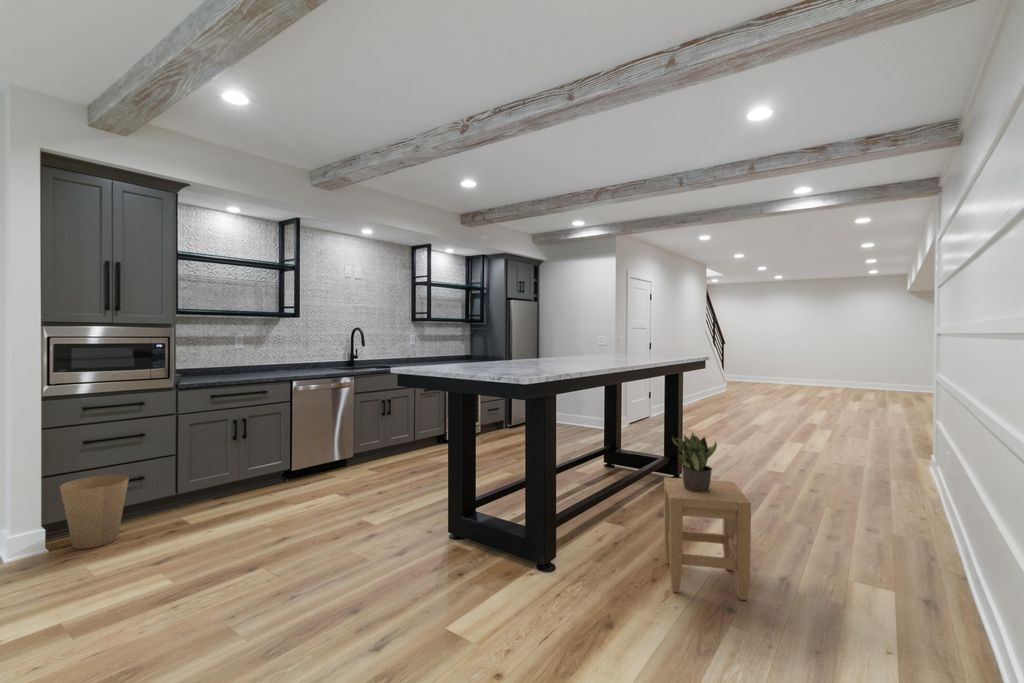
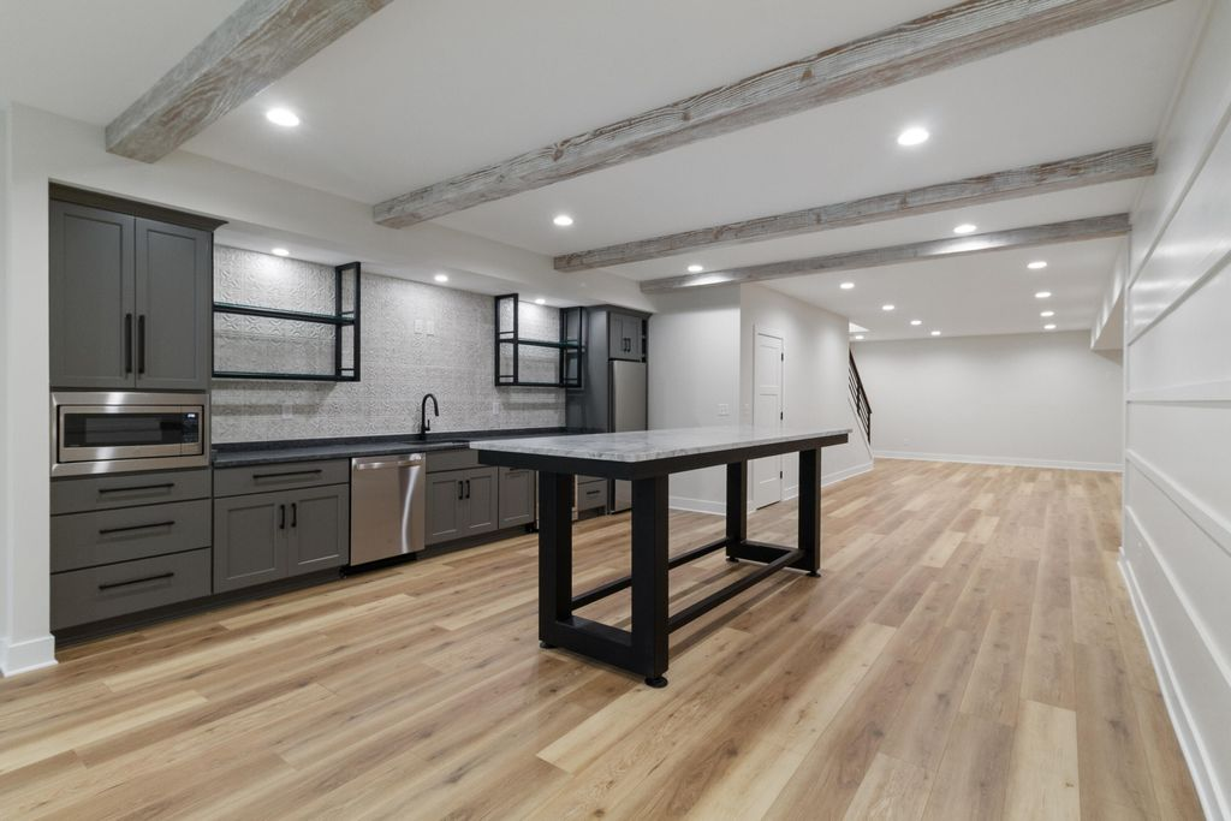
- trash can (95, 511)
- stool (703, 534)
- potted plant (697, 457)
